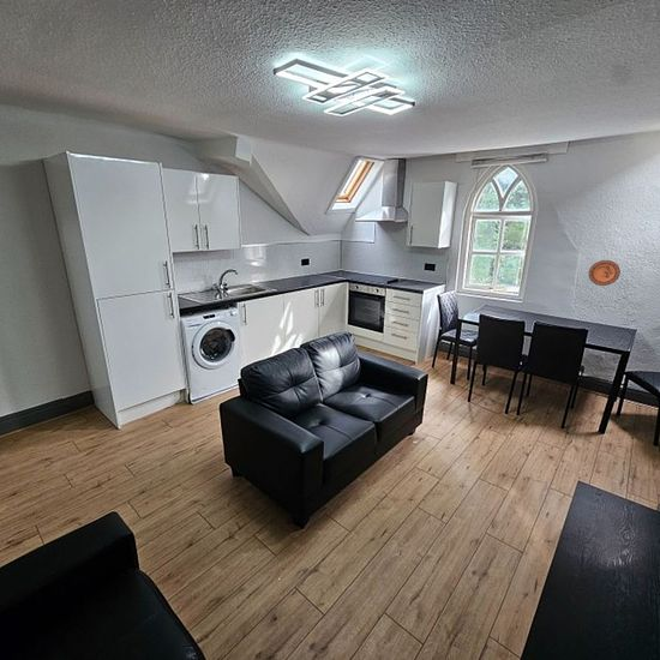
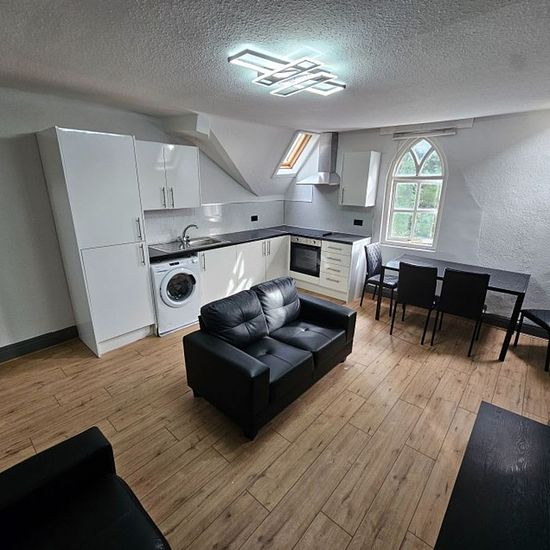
- decorative plate (604, 272)
